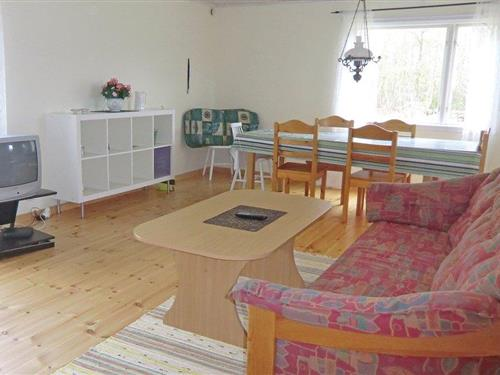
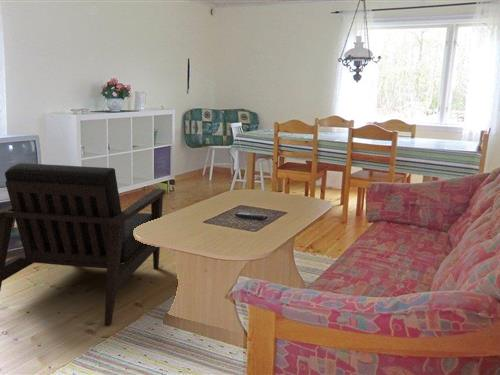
+ armchair (85, 225)
